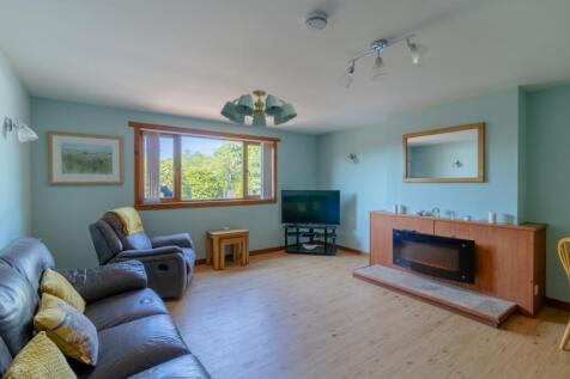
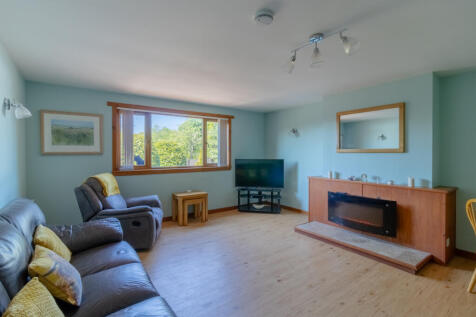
- chandelier (259, 110)
